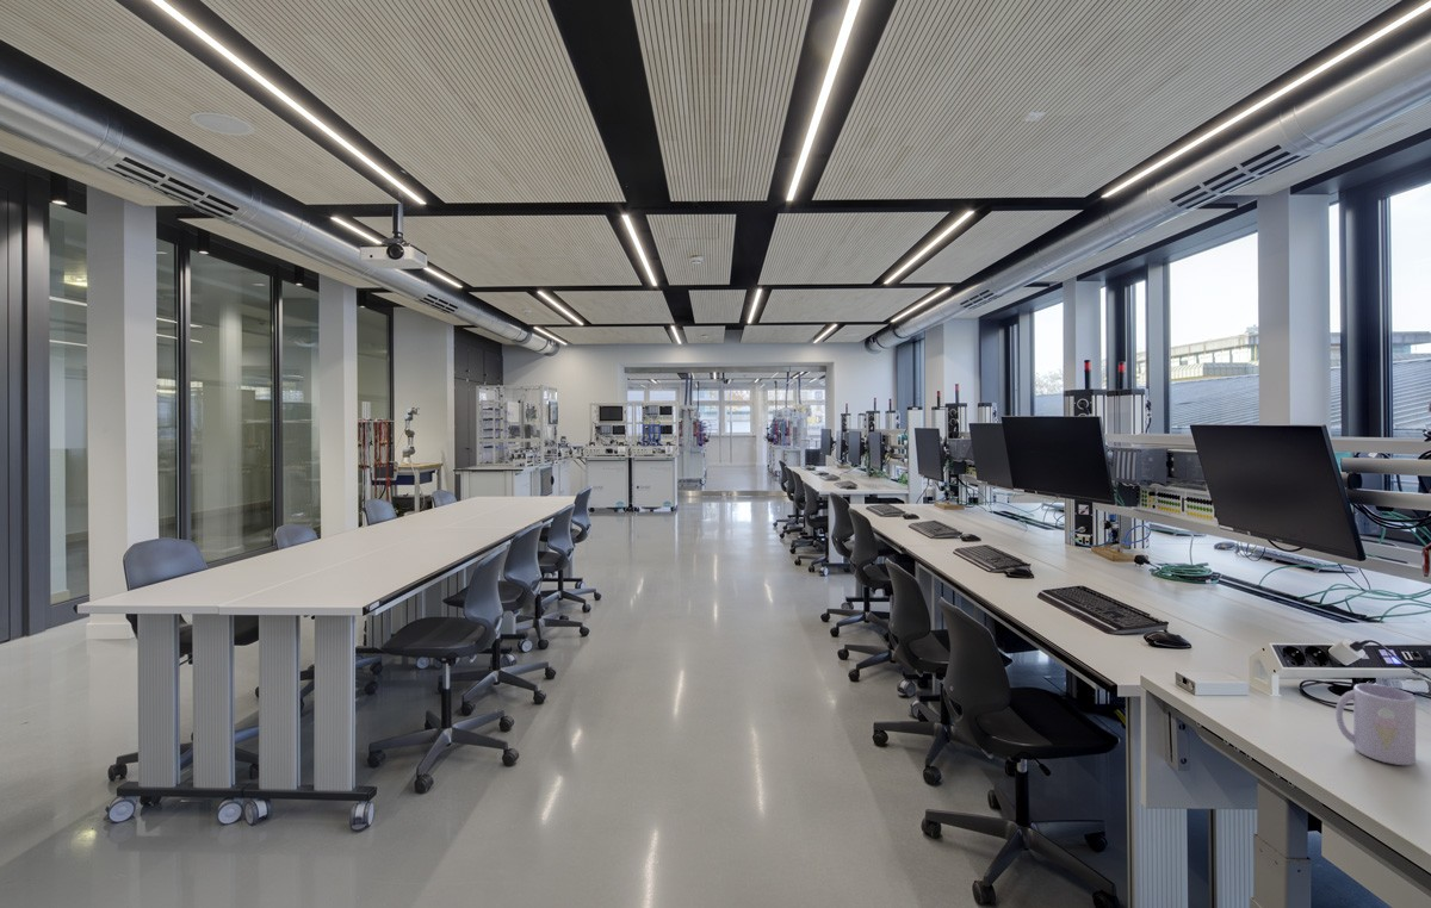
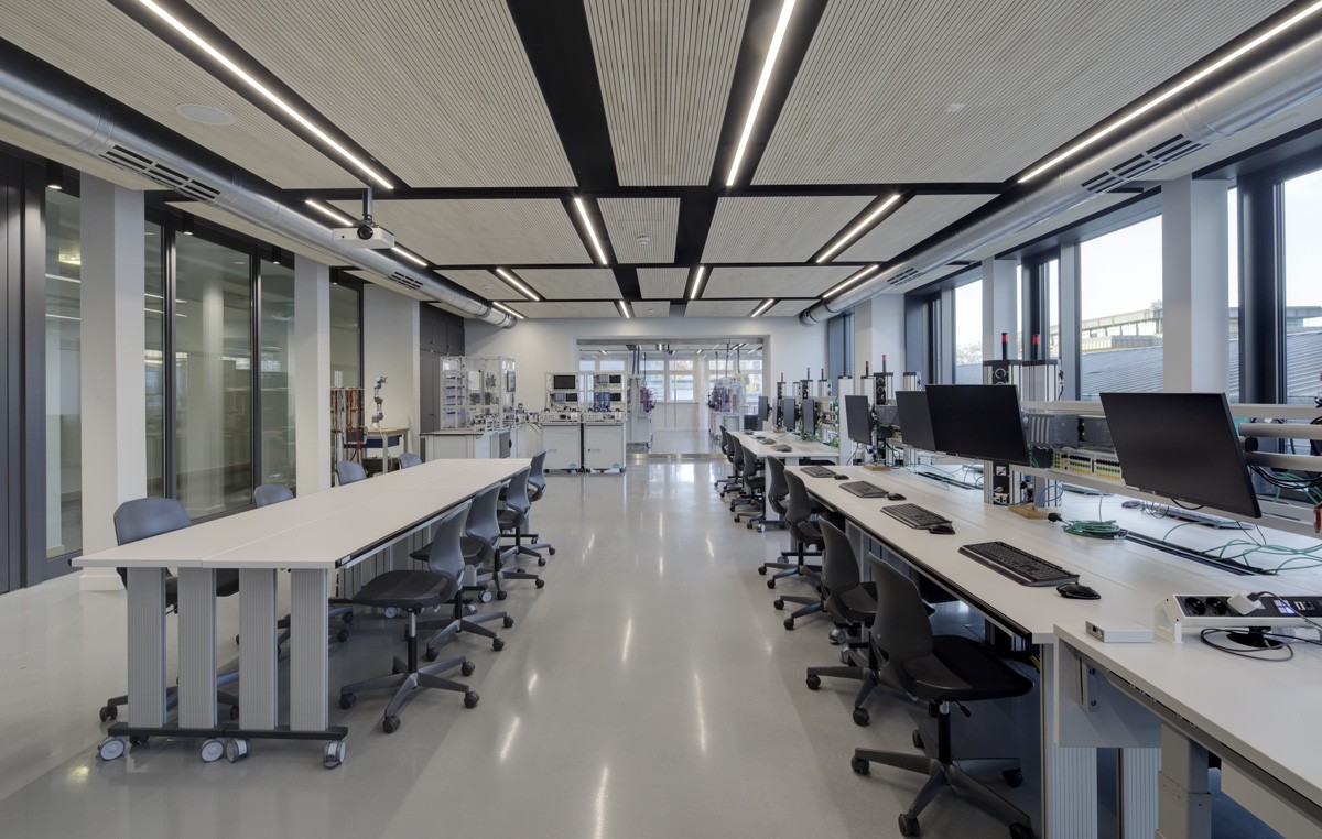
- mug (1374, 721)
